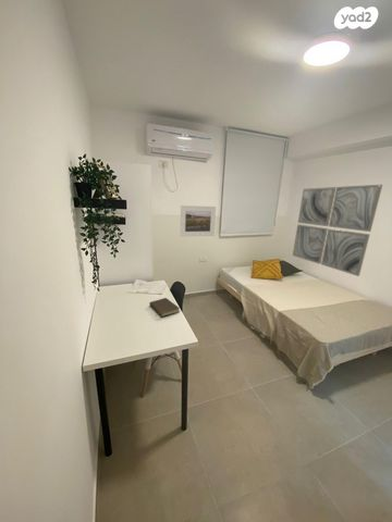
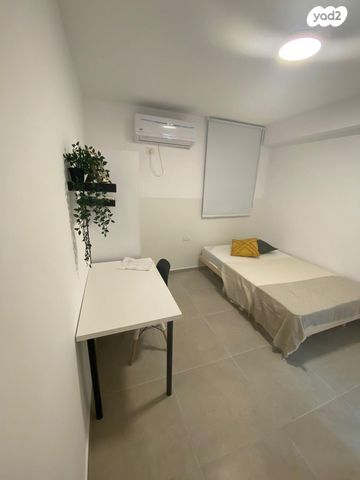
- wall art (328, 228)
- hardcover book (161, 307)
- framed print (197, 221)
